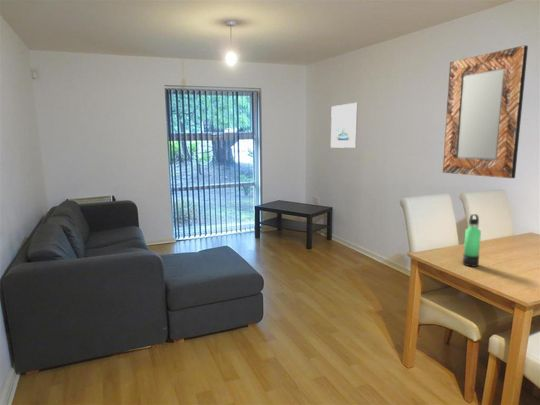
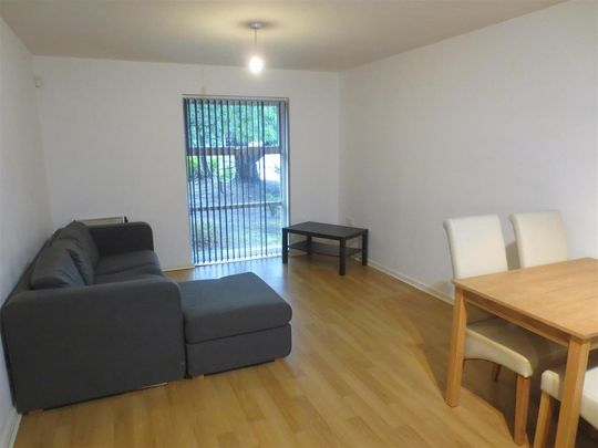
- home mirror (480, 116)
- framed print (343, 126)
- thermos bottle (472, 239)
